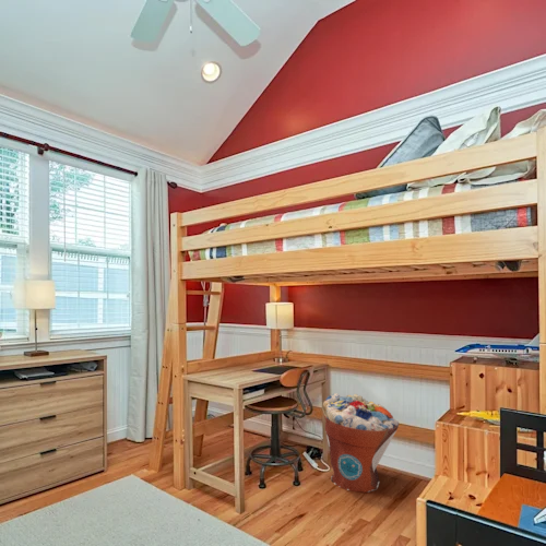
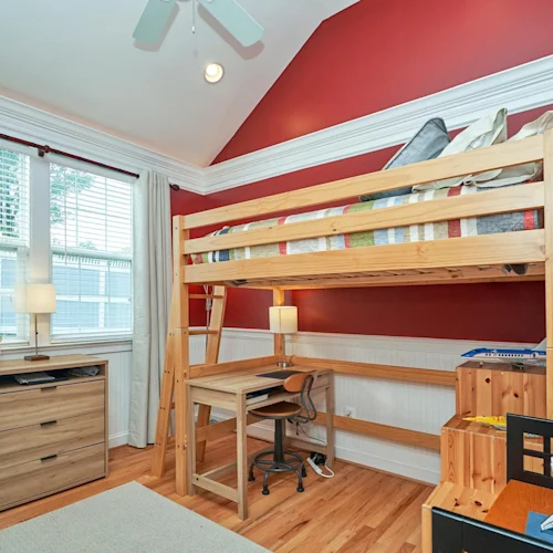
- flower pot (359, 438)
